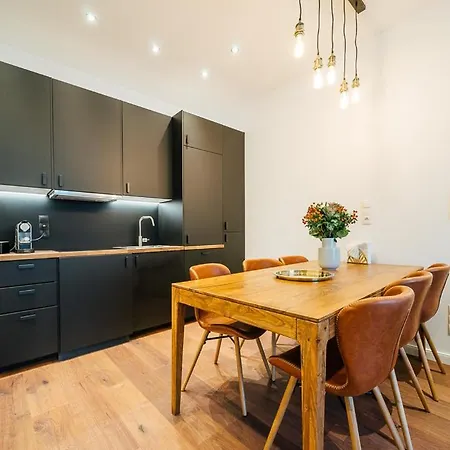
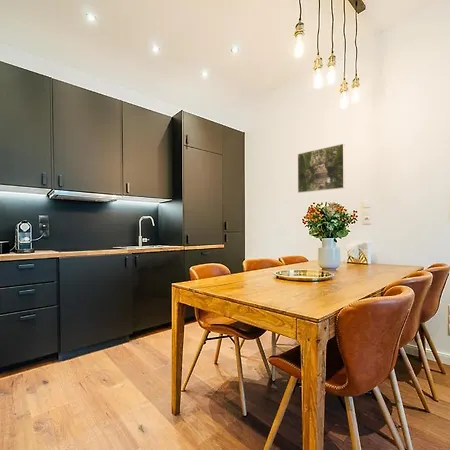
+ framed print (319, 169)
